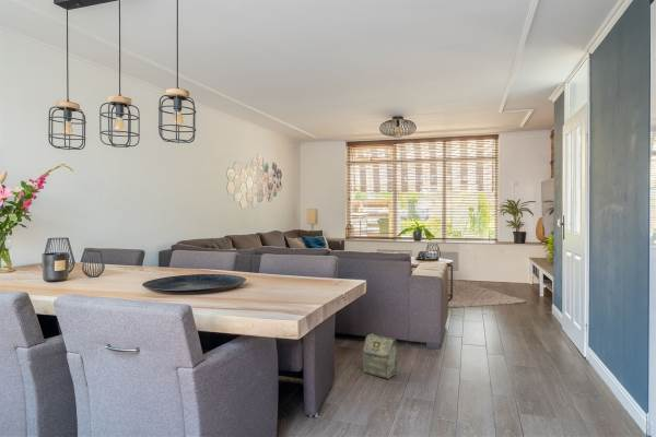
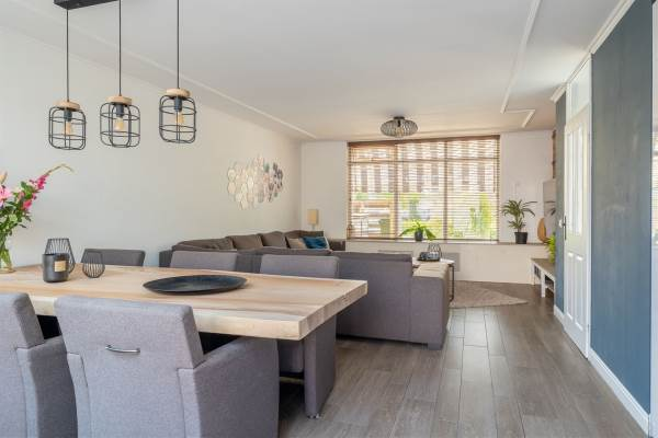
- bag (379, 354)
